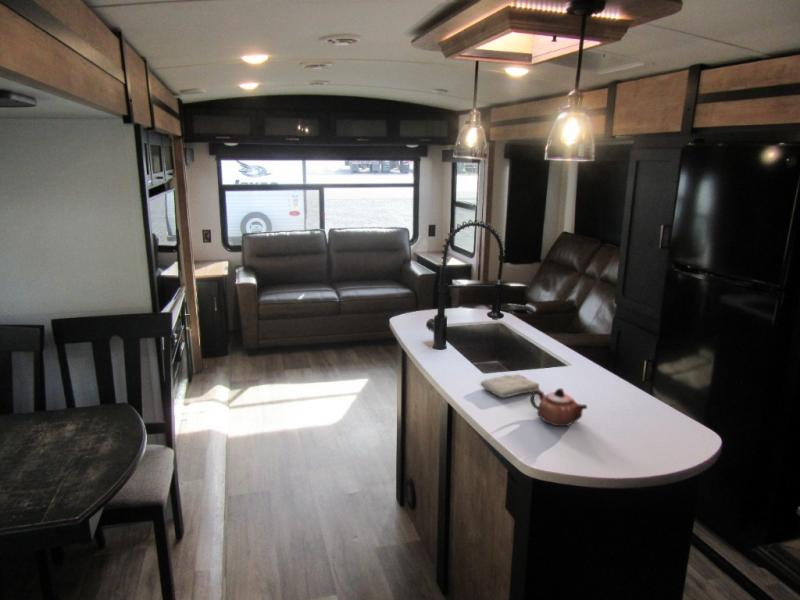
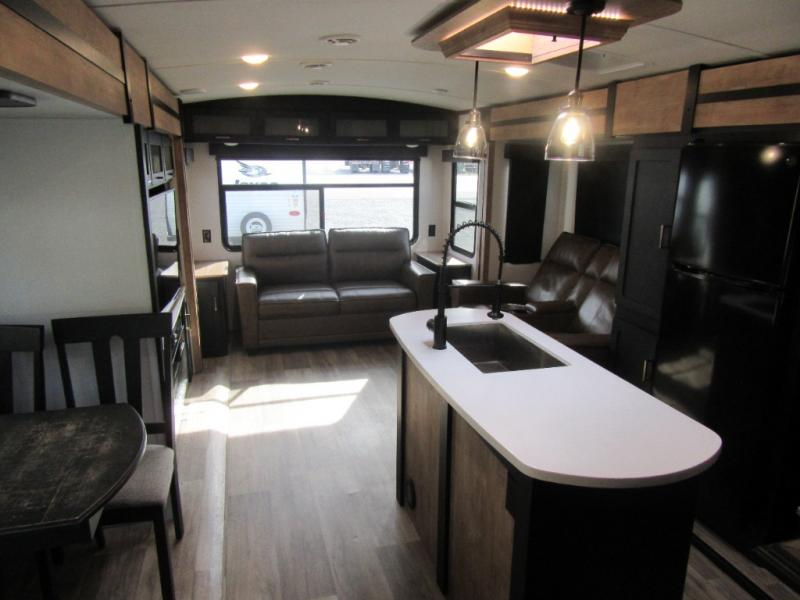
- washcloth (510, 385)
- teapot (557, 403)
